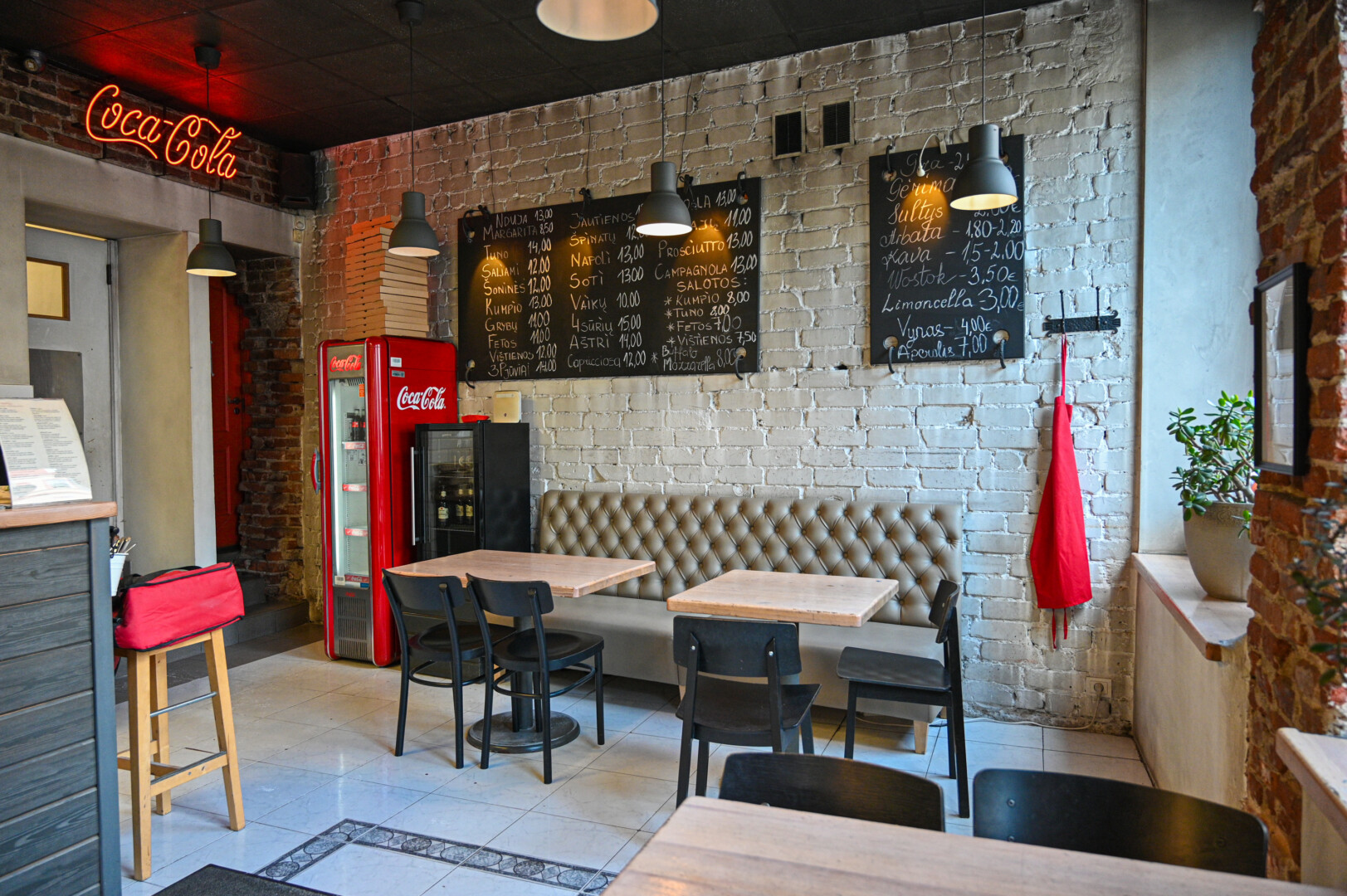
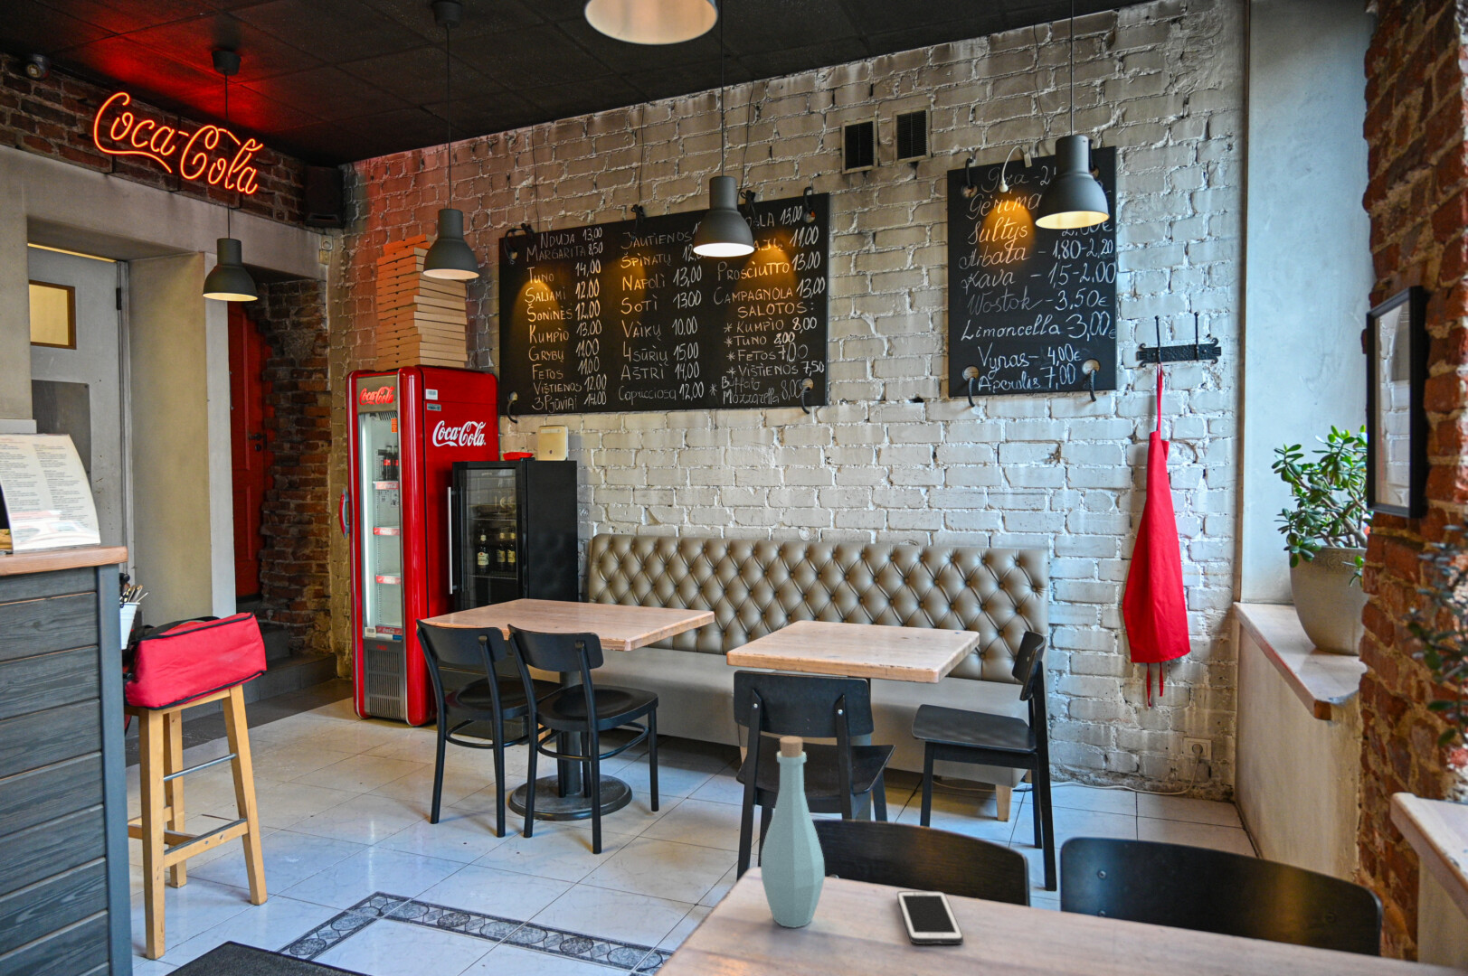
+ bottle (791, 829)
+ cell phone (929, 916)
